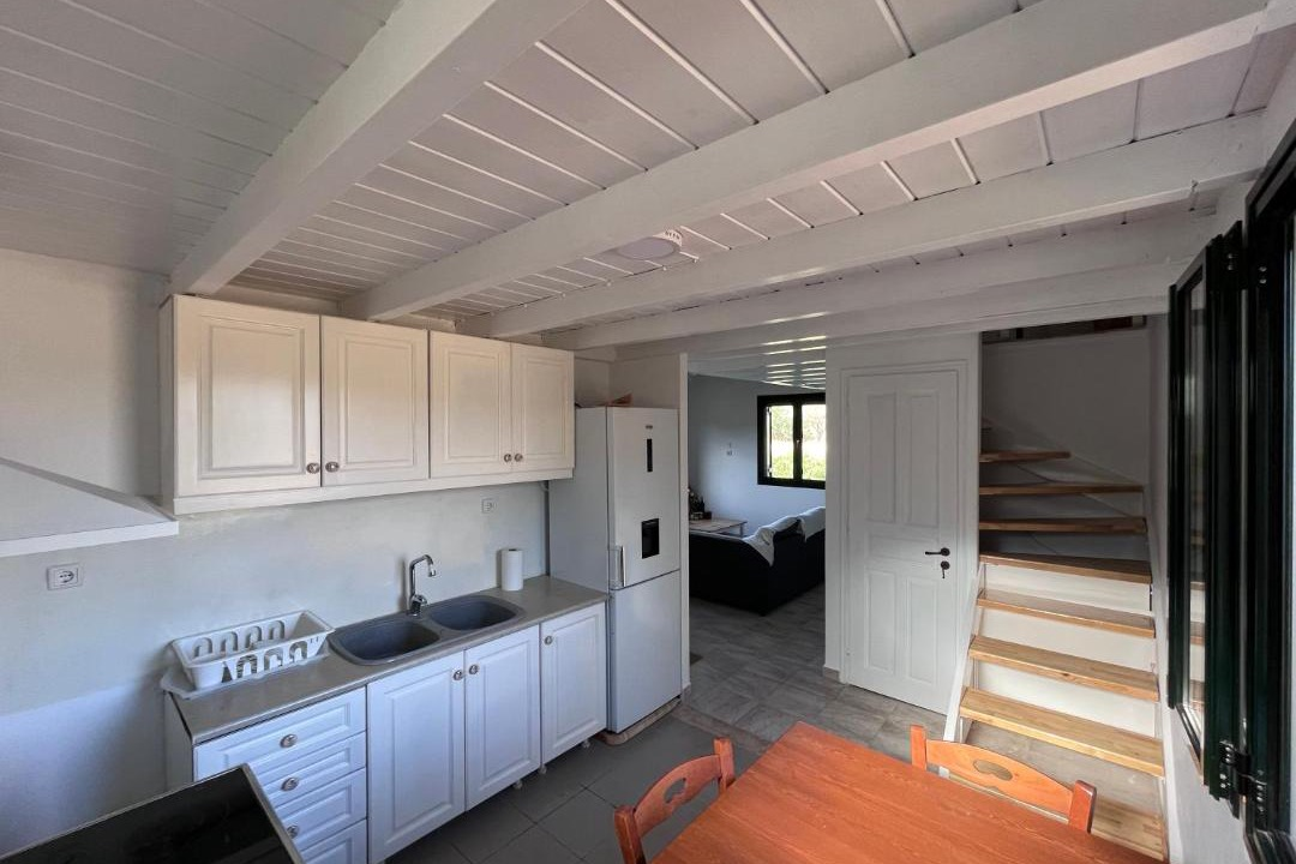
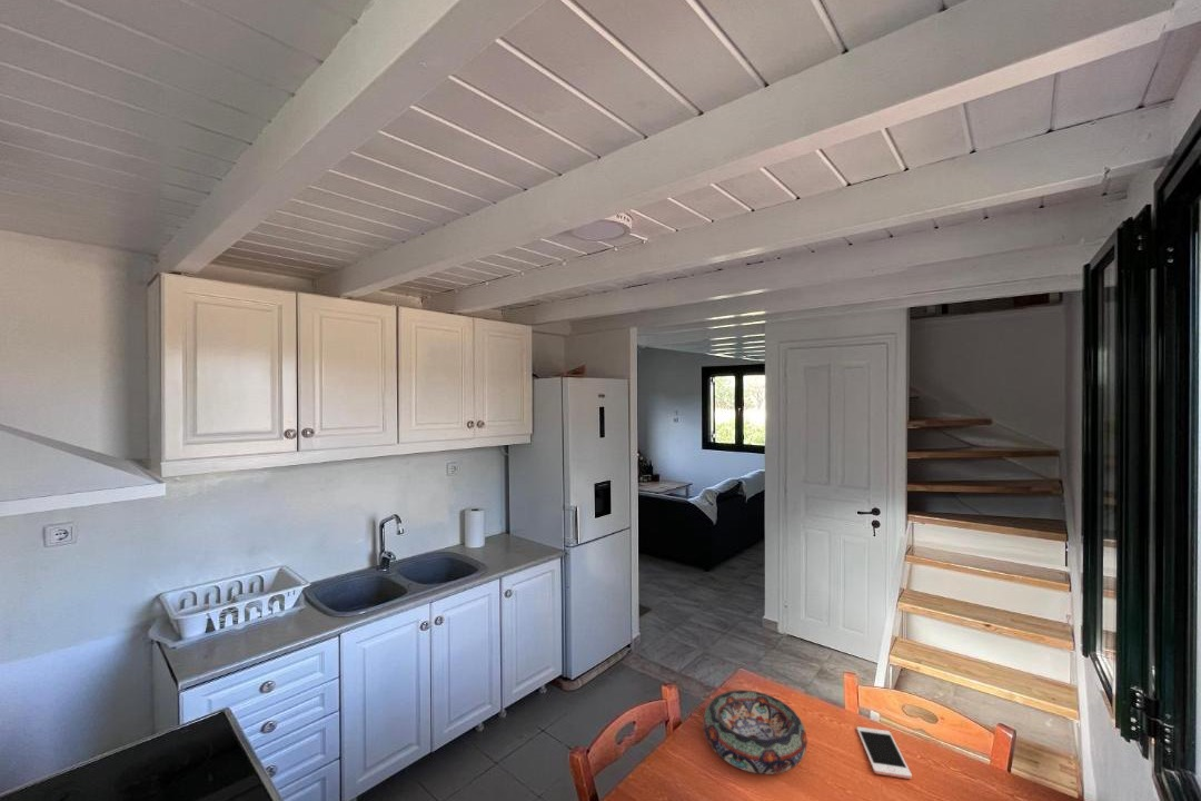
+ cell phone (882, 751)
+ decorative bowl (753, 729)
